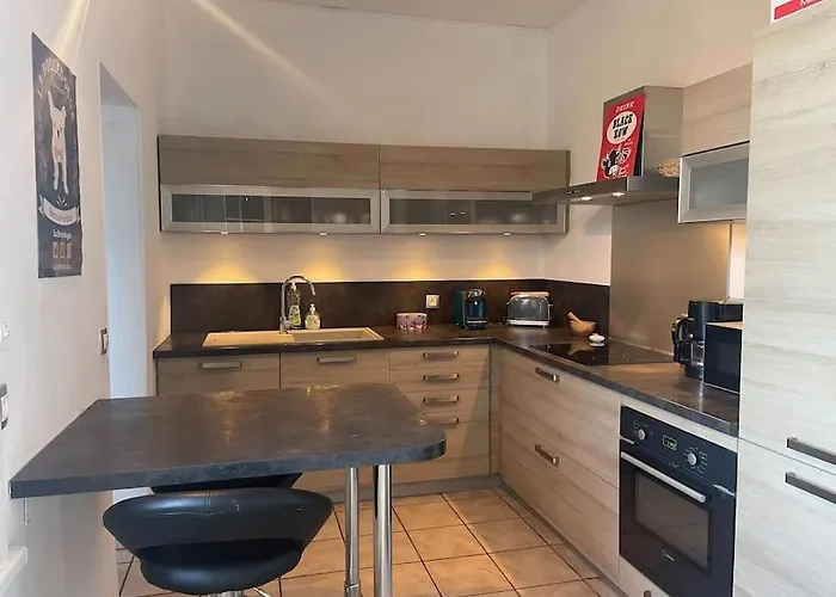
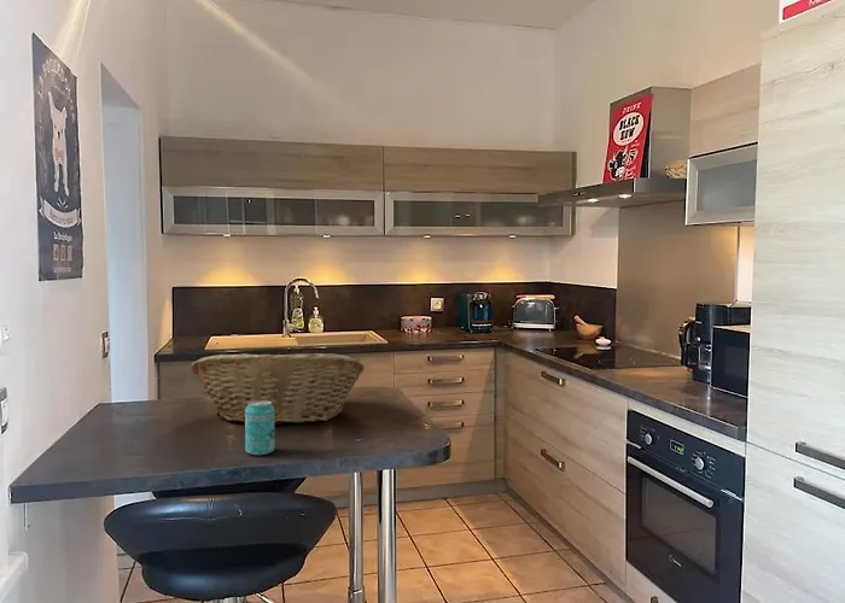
+ fruit basket (279, 381)
+ beverage can (260, 427)
